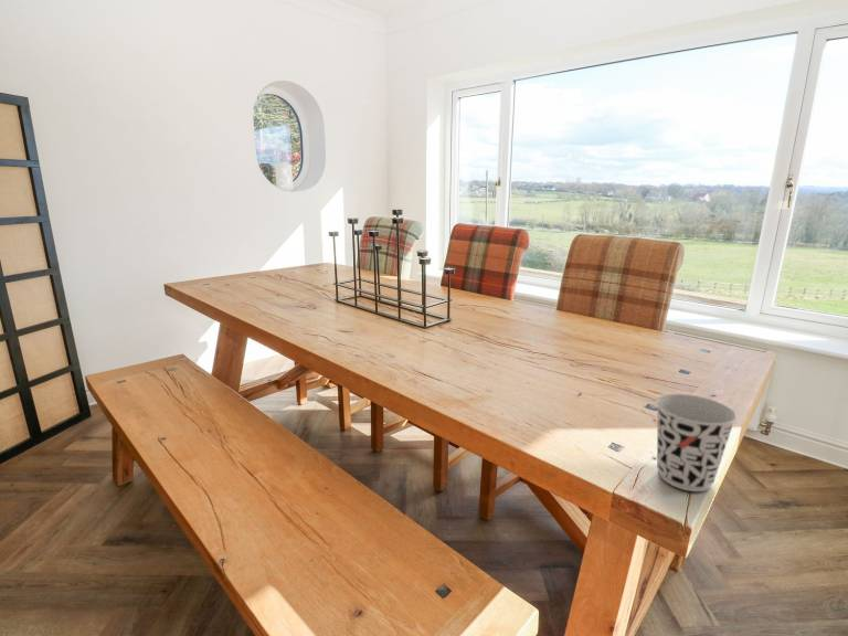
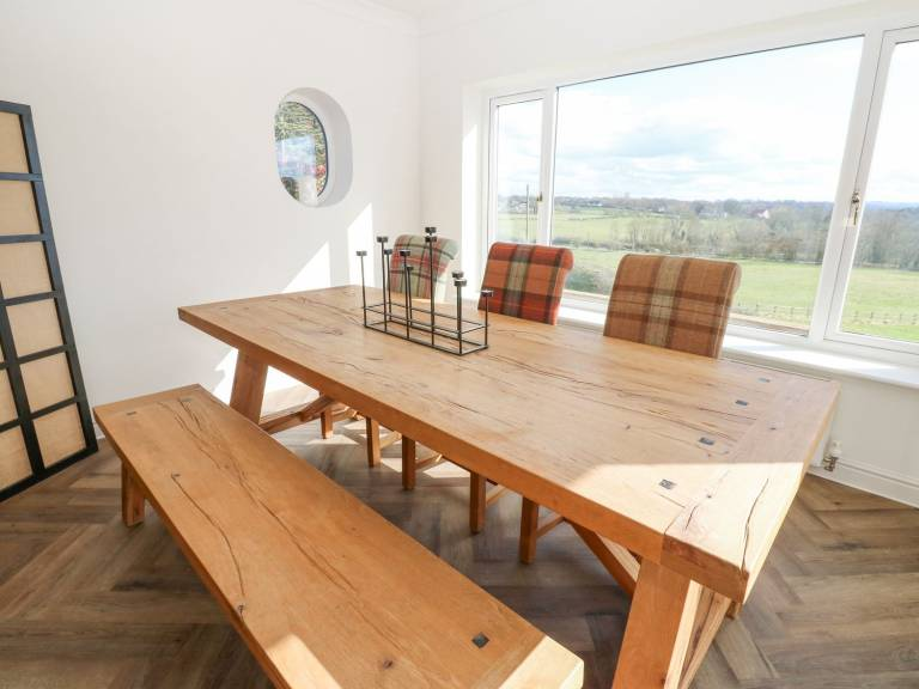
- cup (689, 443)
